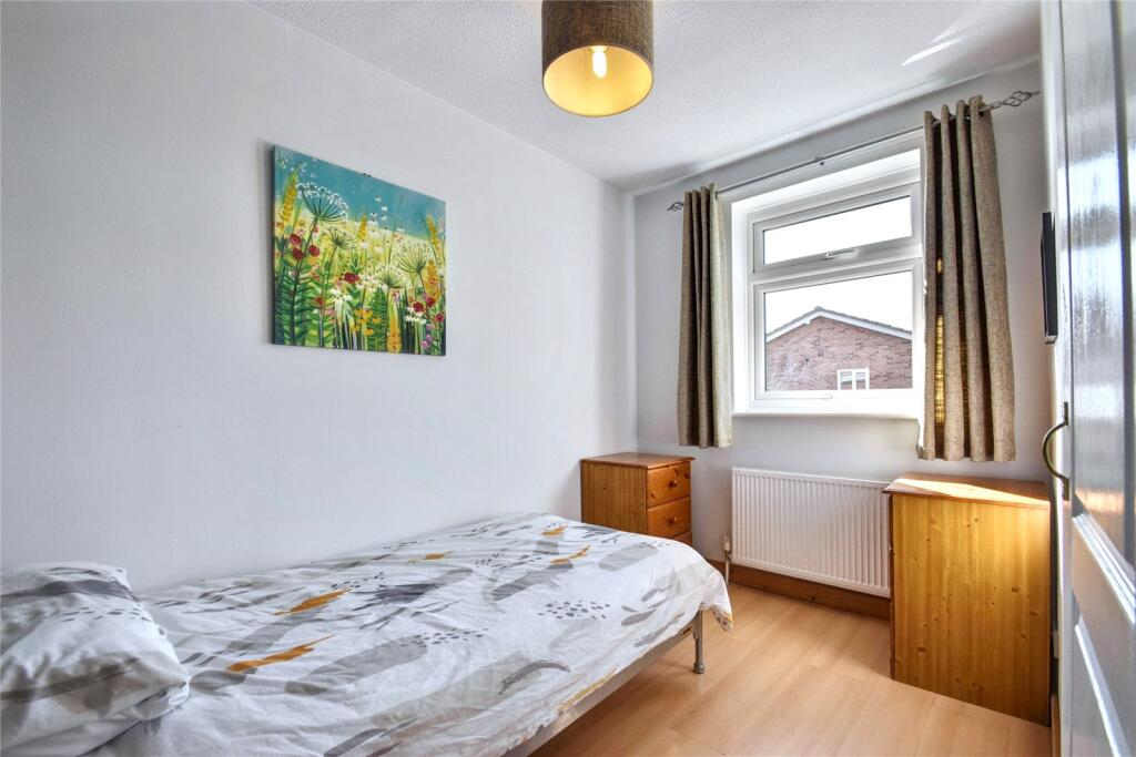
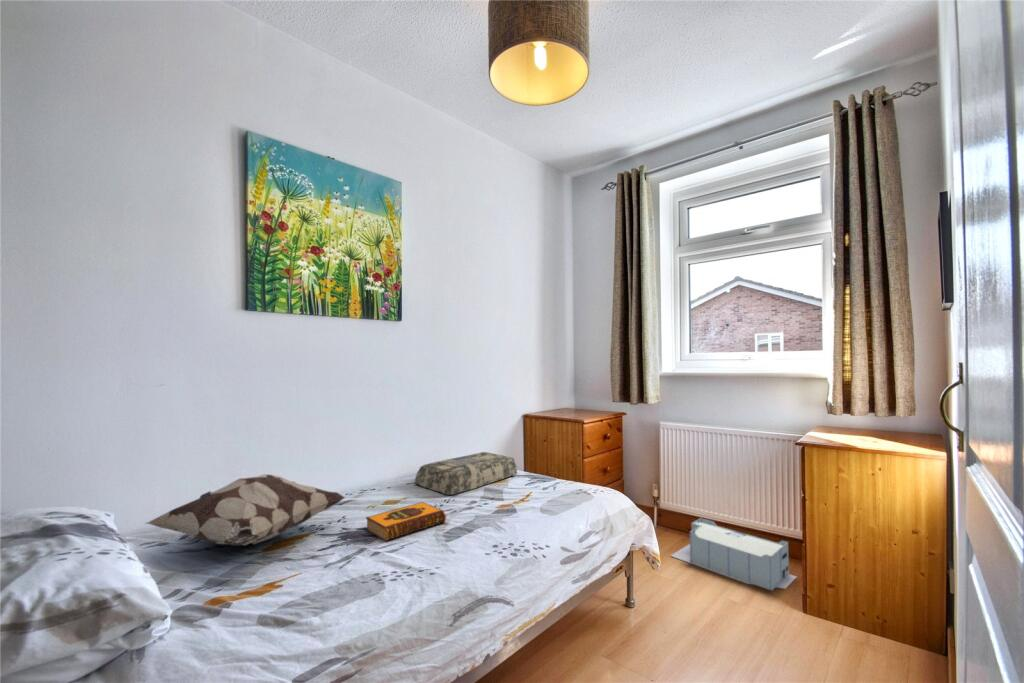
+ hardback book (406, 520)
+ cushion (468, 469)
+ decorative pillow (253, 510)
+ storage bin (729, 550)
